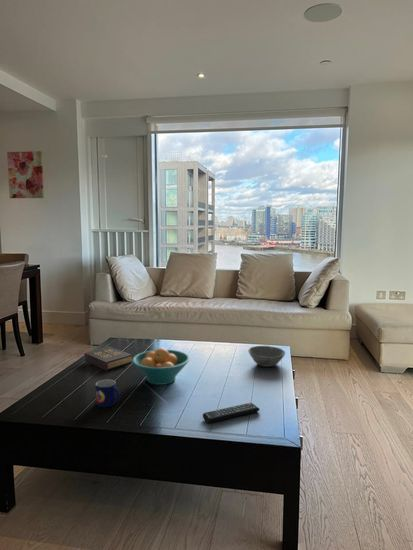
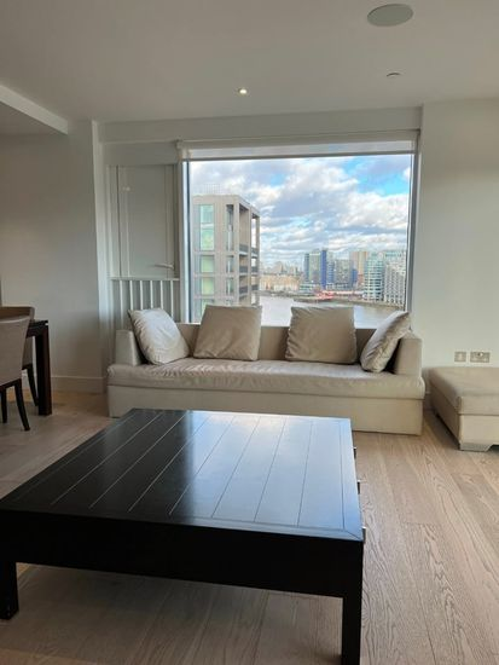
- remote control (231, 412)
- fruit bowl (161, 364)
- mug (109, 394)
- hardback book (108, 357)
- bowl (266, 357)
- wall art (25, 175)
